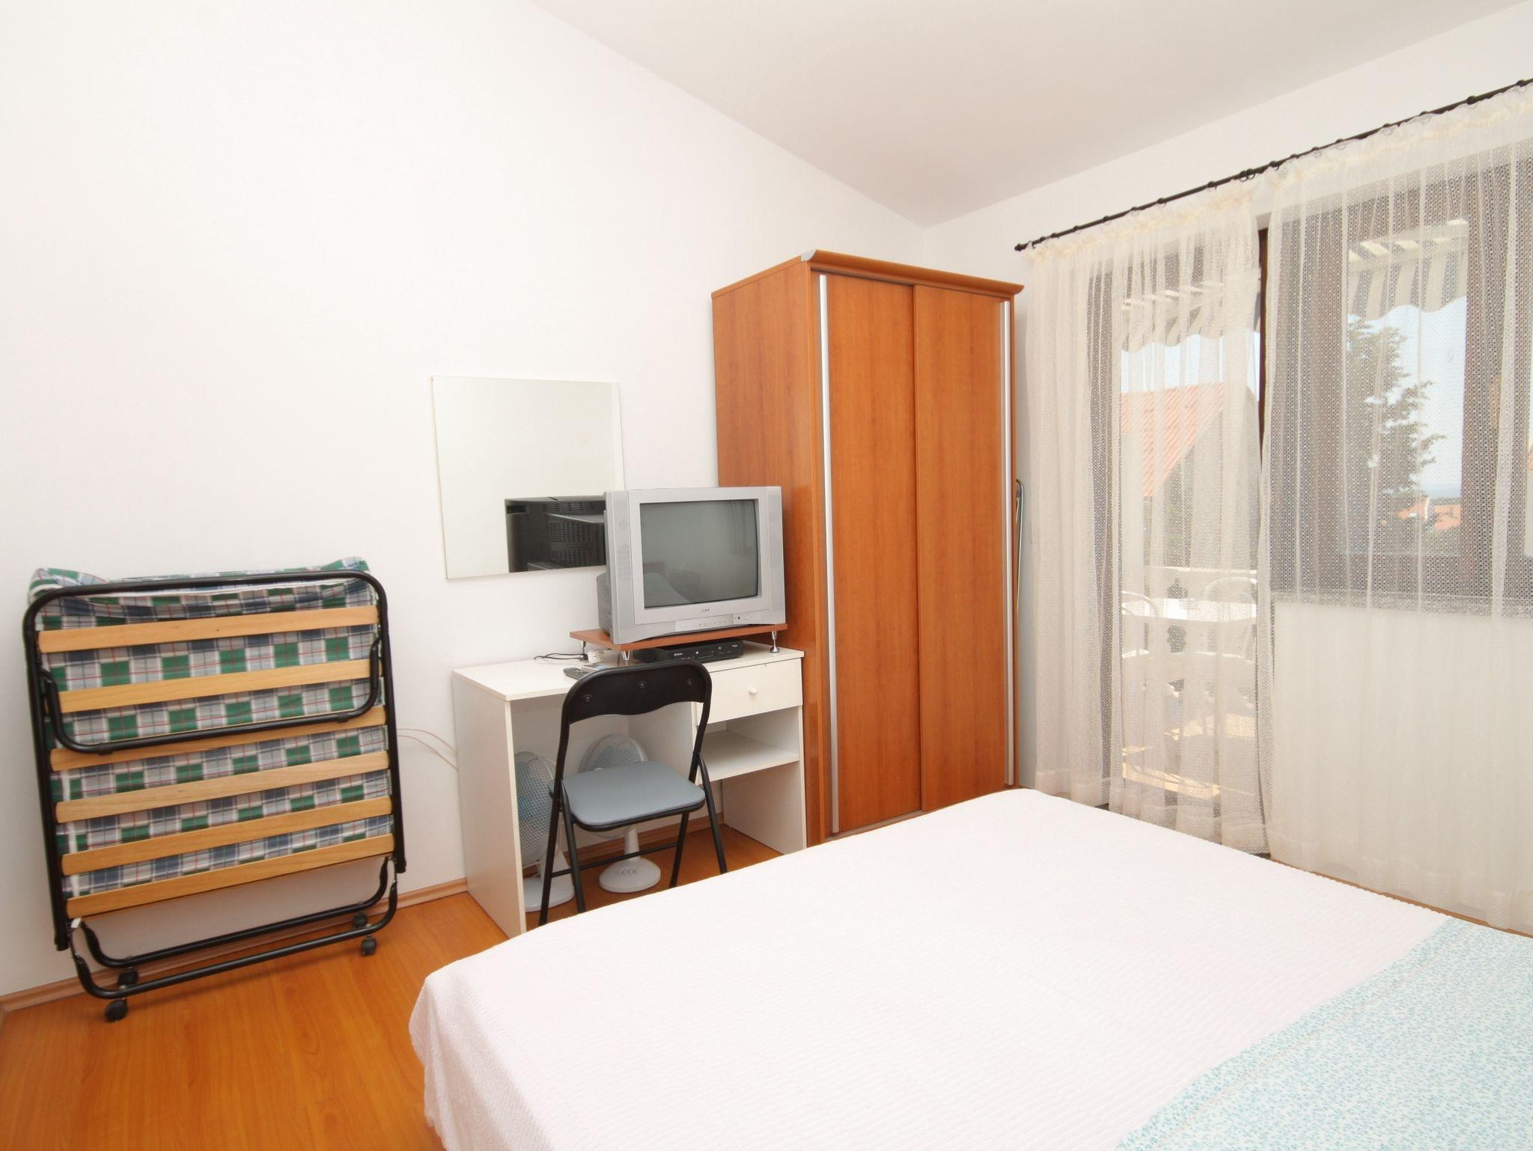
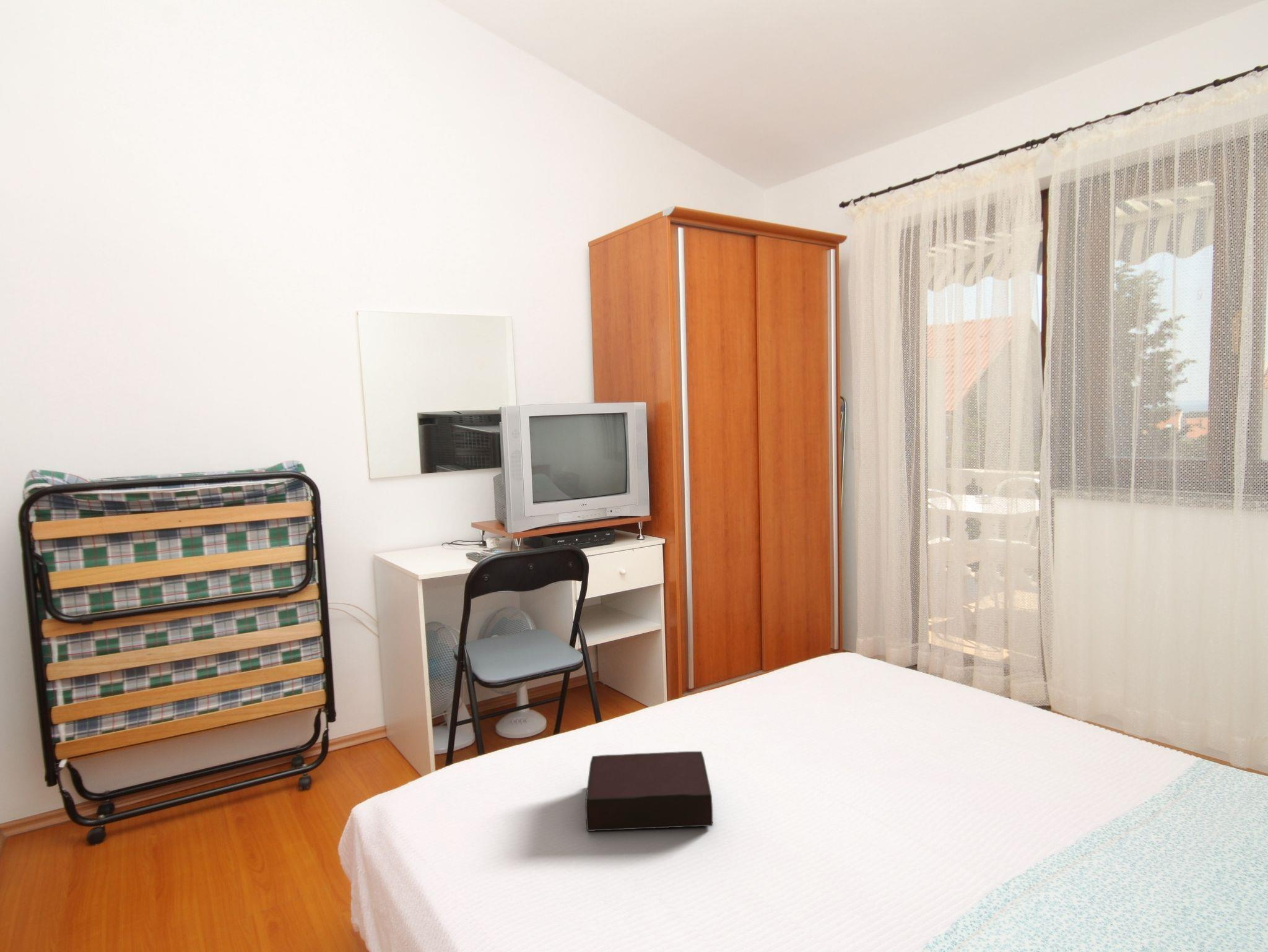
+ bible (647, 789)
